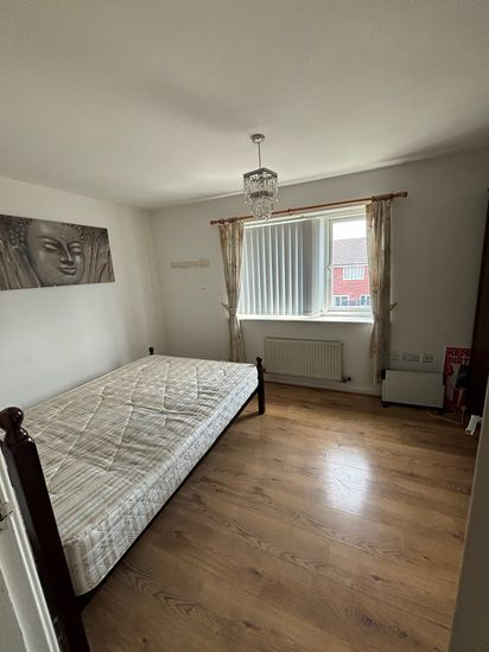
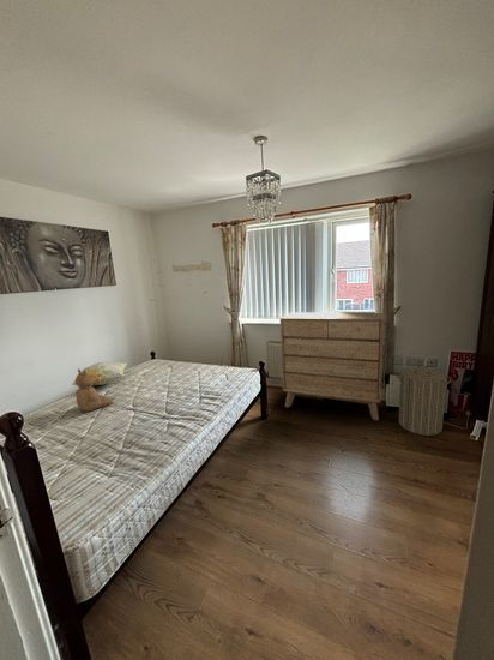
+ decorative pillow (102, 372)
+ laundry hamper (421, 396)
+ teddy bear (91, 388)
+ dresser (331, 360)
